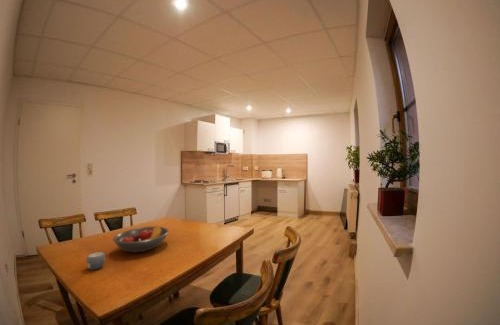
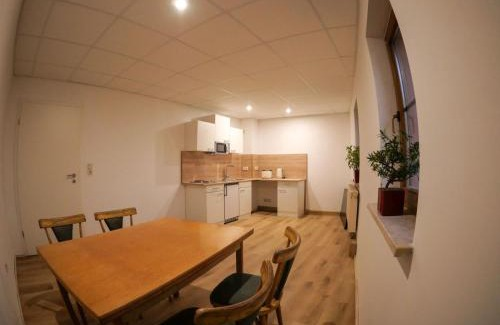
- mug (95, 260)
- fruit bowl (142, 238)
